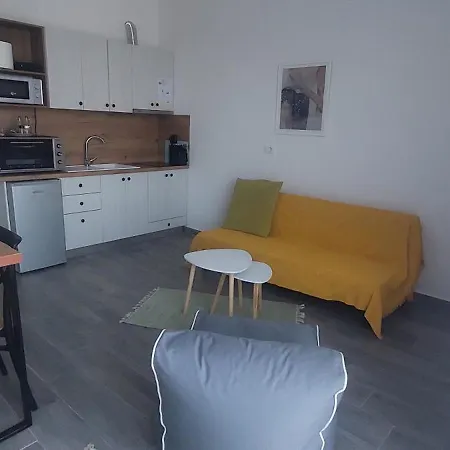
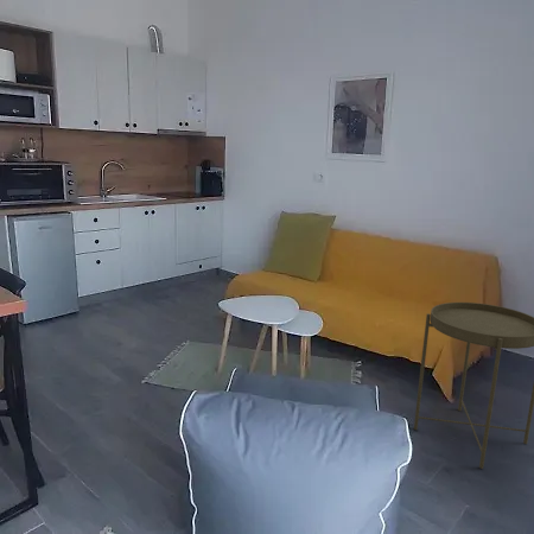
+ side table (465, 376)
